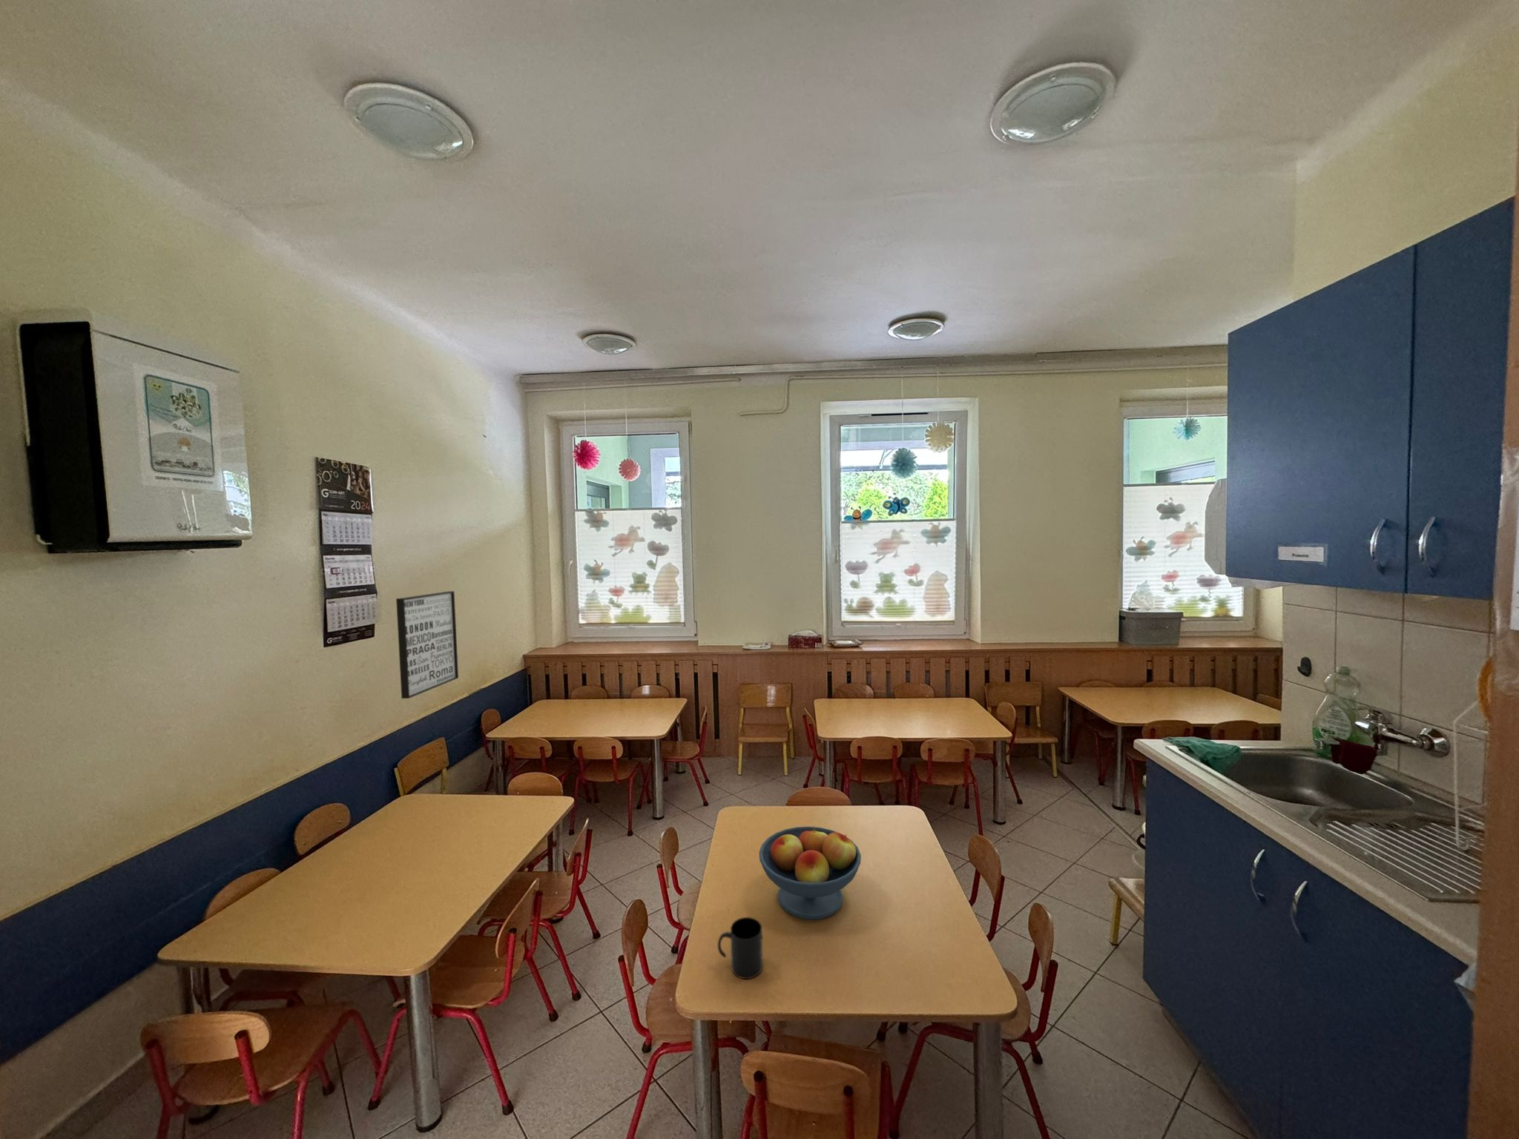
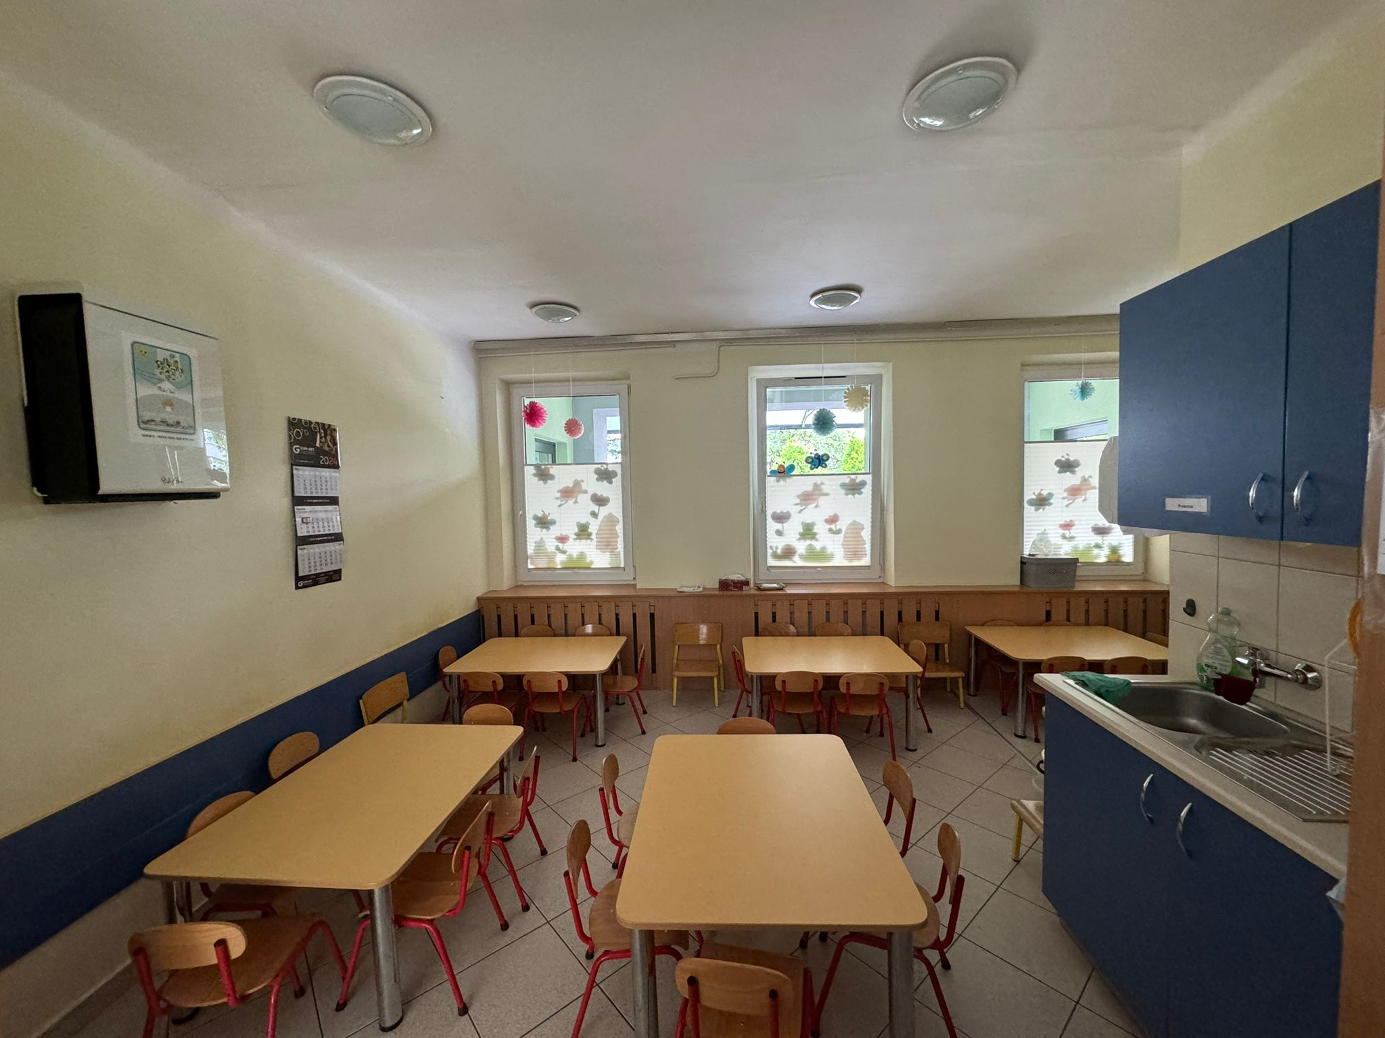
- mug (739, 946)
- fruit bowl (810, 867)
- wall art (429, 641)
